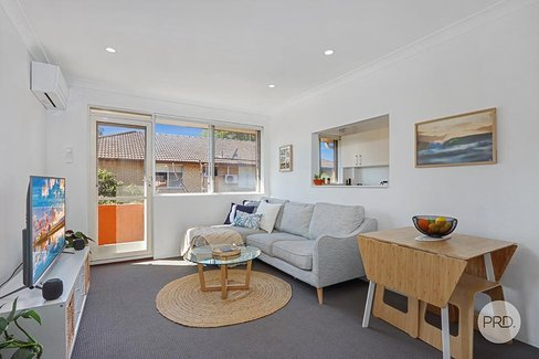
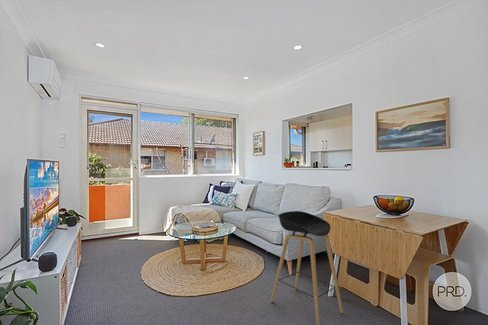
+ stool (300, 261)
